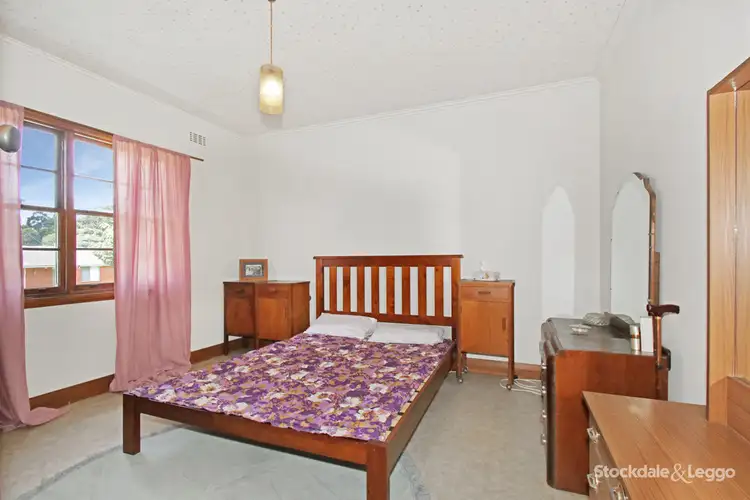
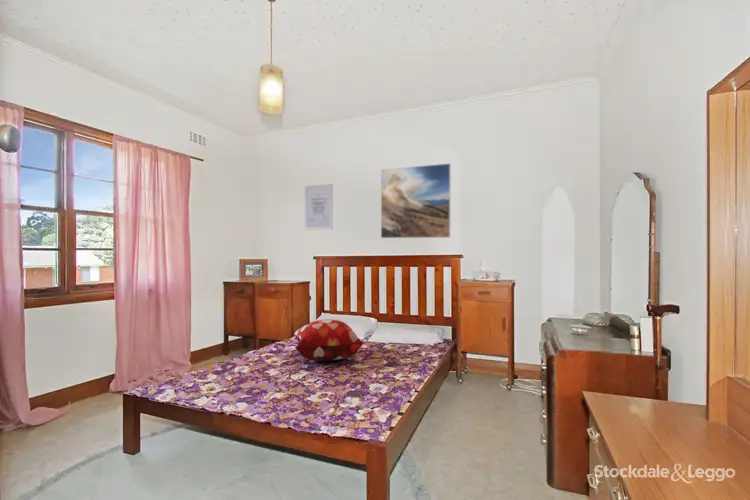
+ decorative pillow (327, 338)
+ wall art (318, 207)
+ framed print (414, 202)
